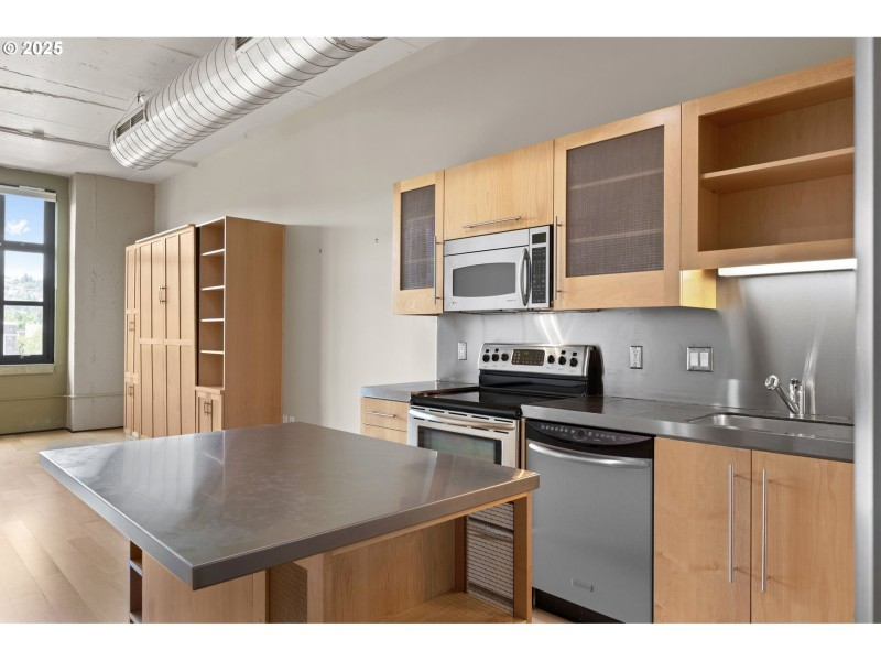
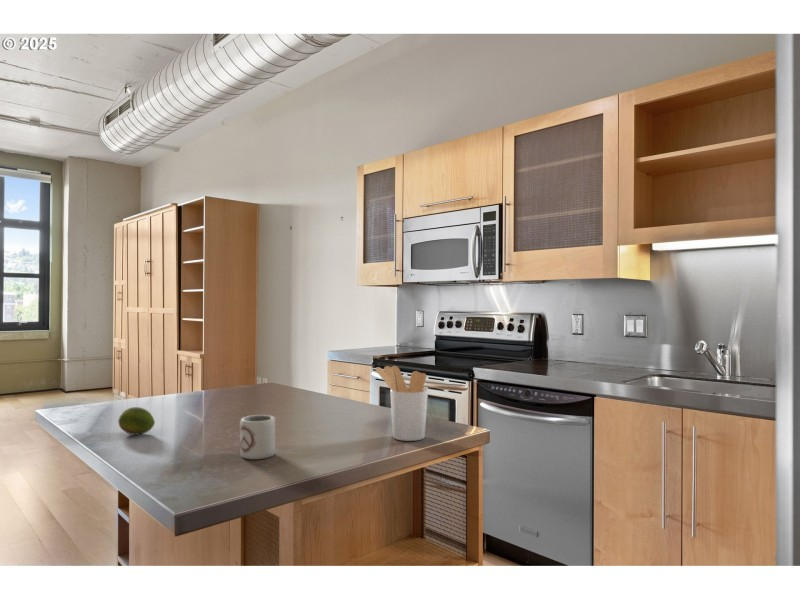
+ cup (254, 435)
+ fruit (136, 420)
+ utensil holder (401, 400)
